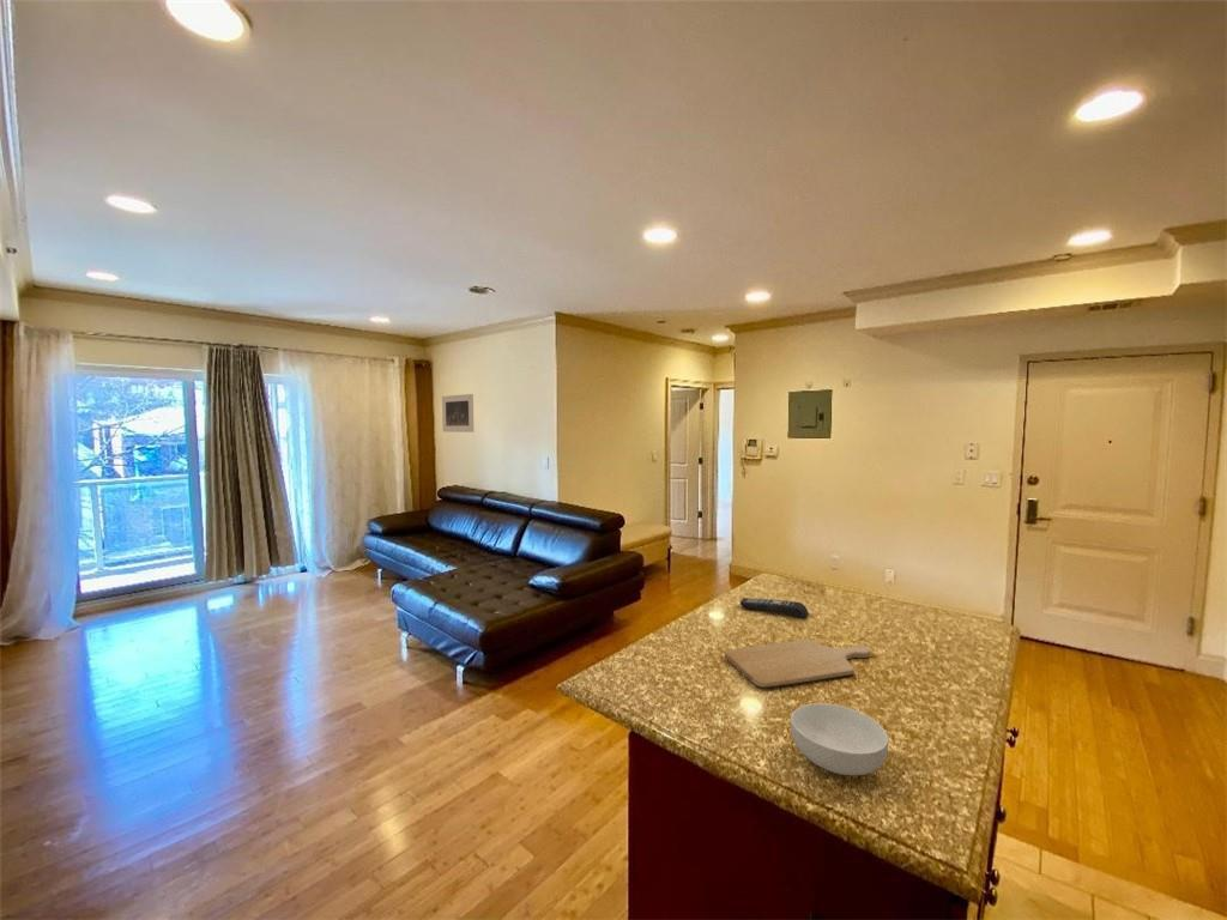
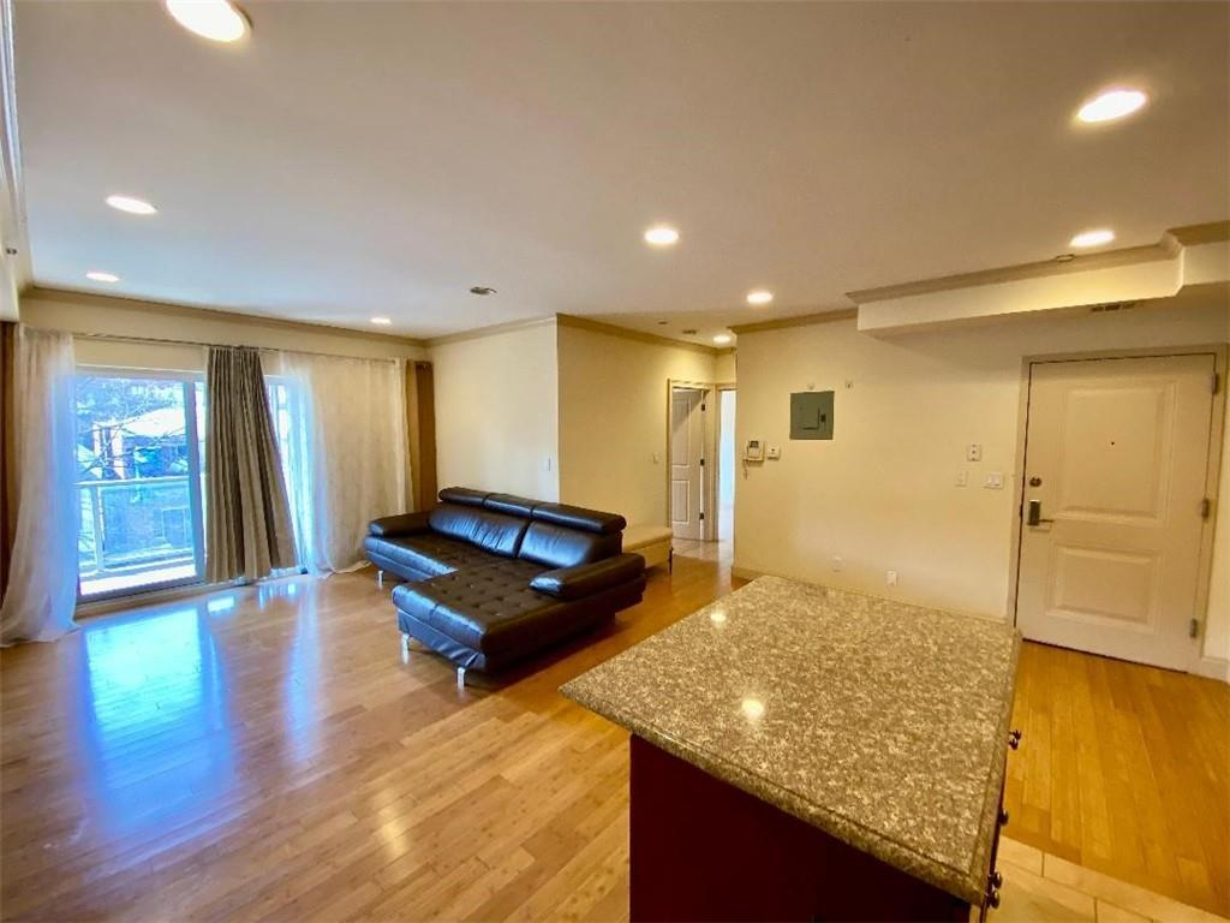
- cereal bowl (836, 743)
- remote control (773, 605)
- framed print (457, 413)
- chopping board (805, 658)
